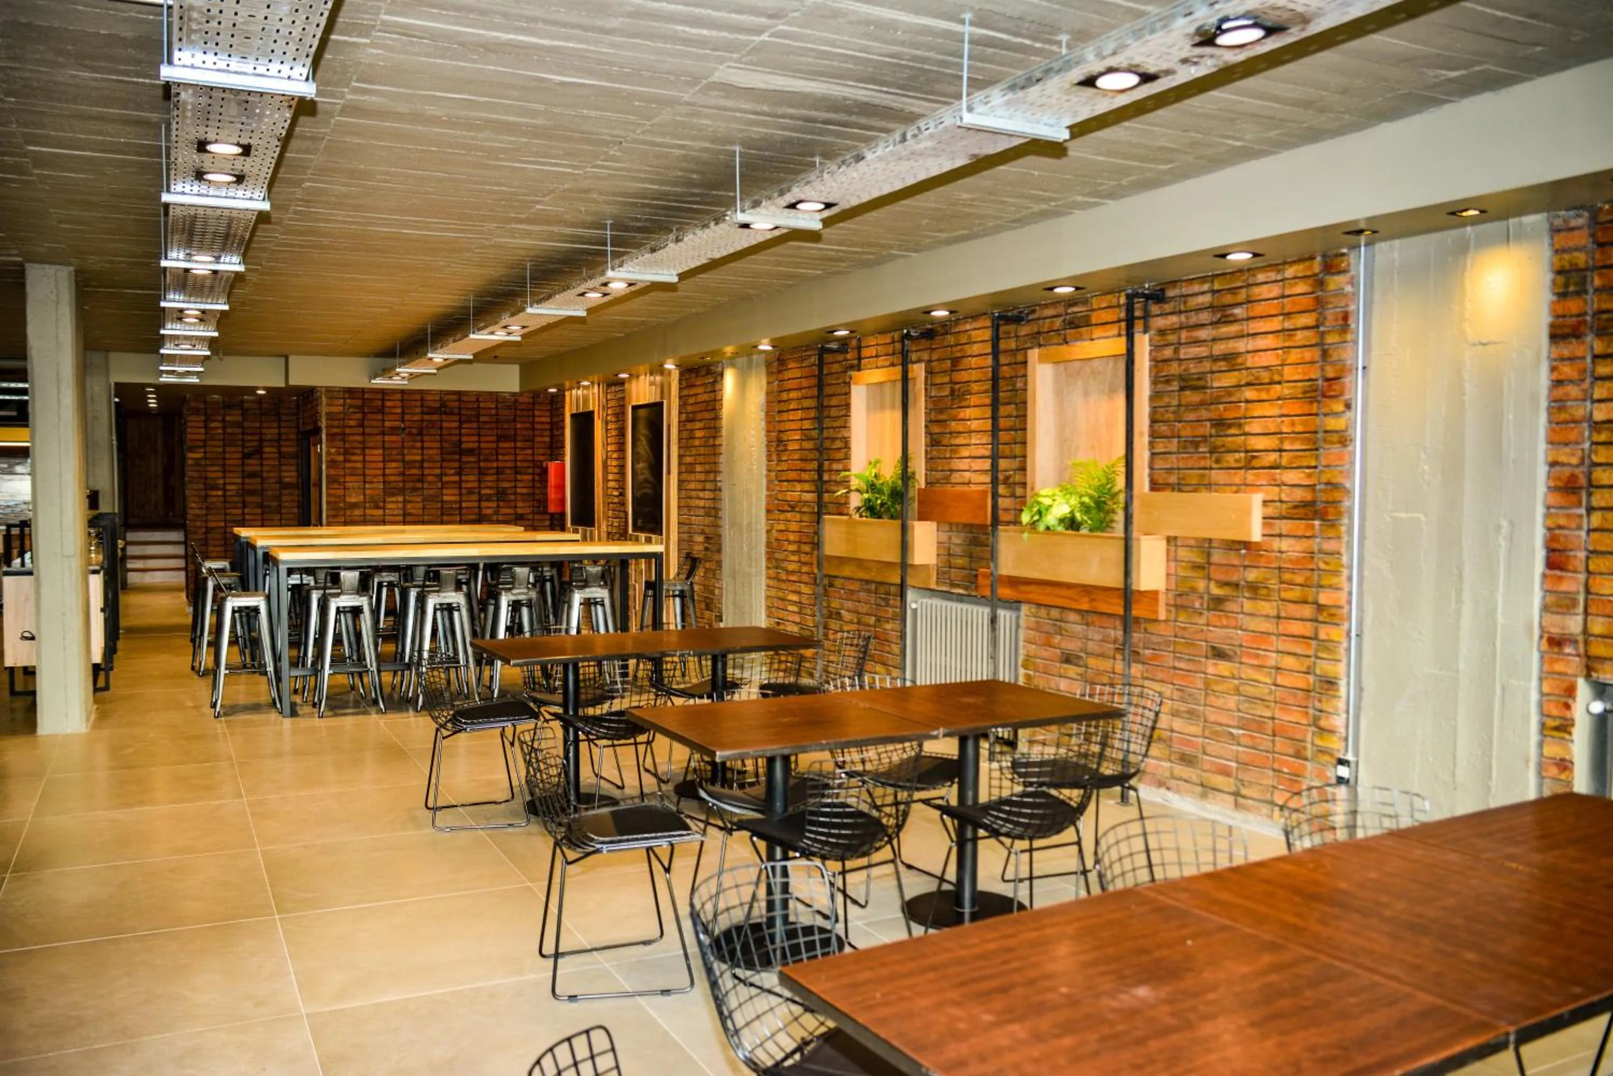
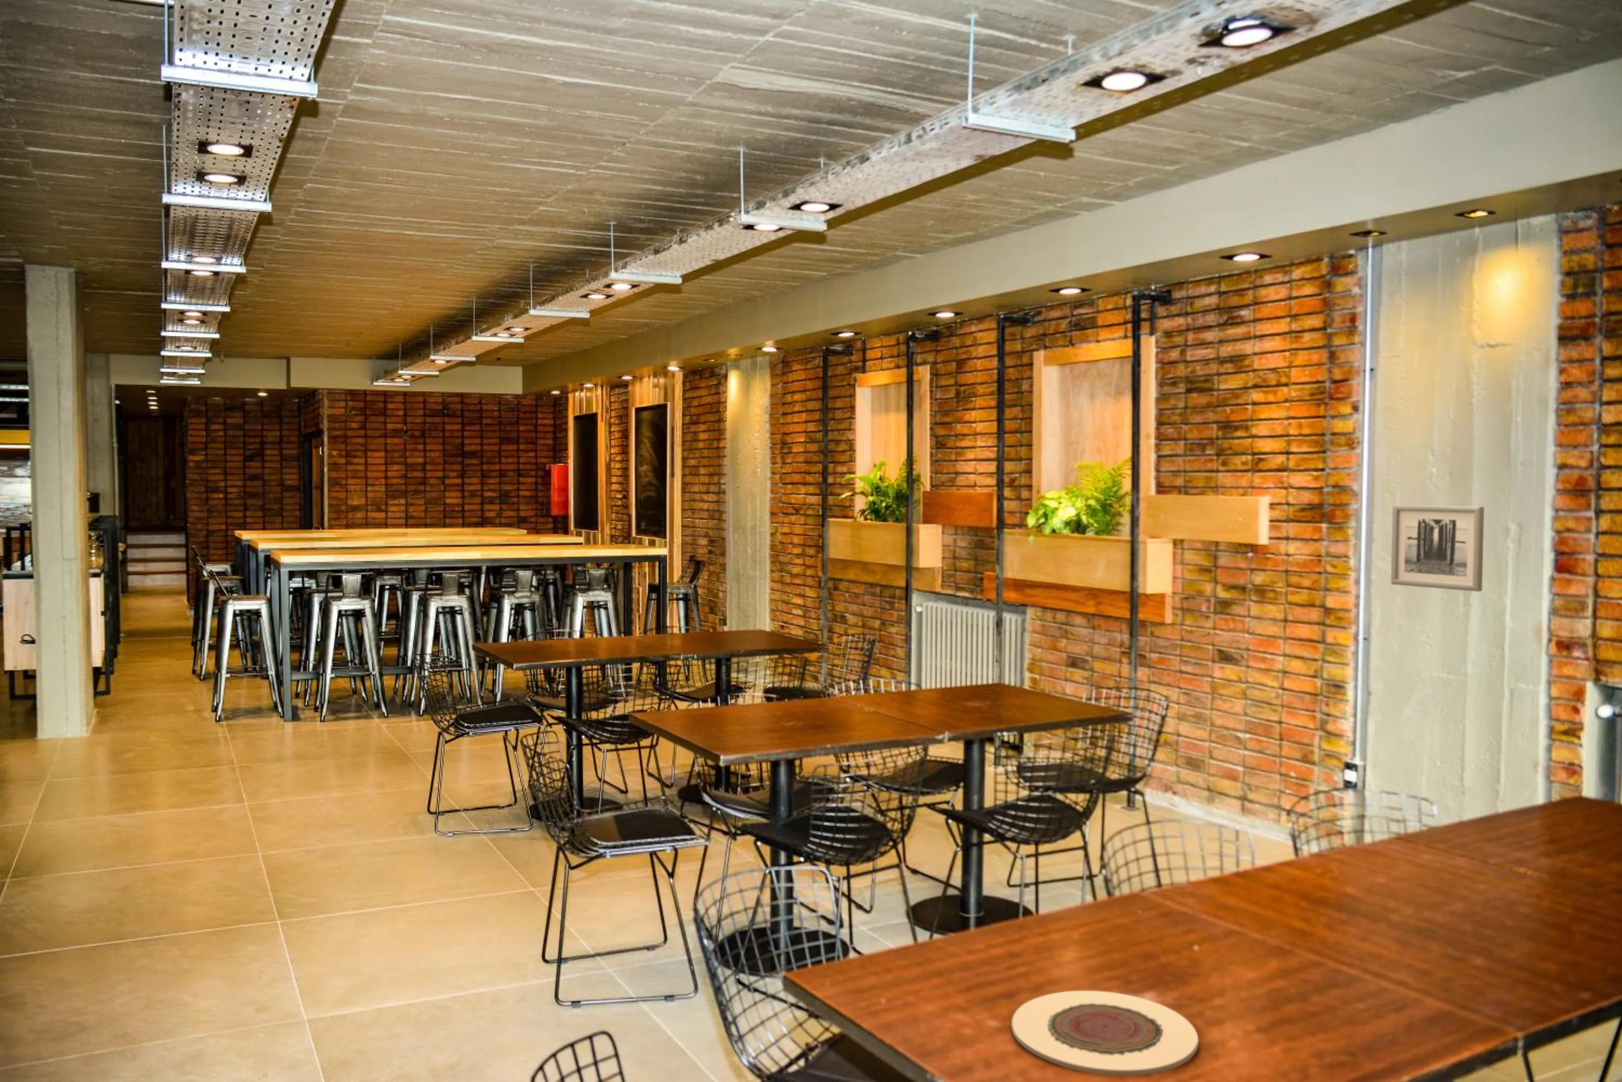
+ plate (1103, 1029)
+ wall art (1436, 546)
